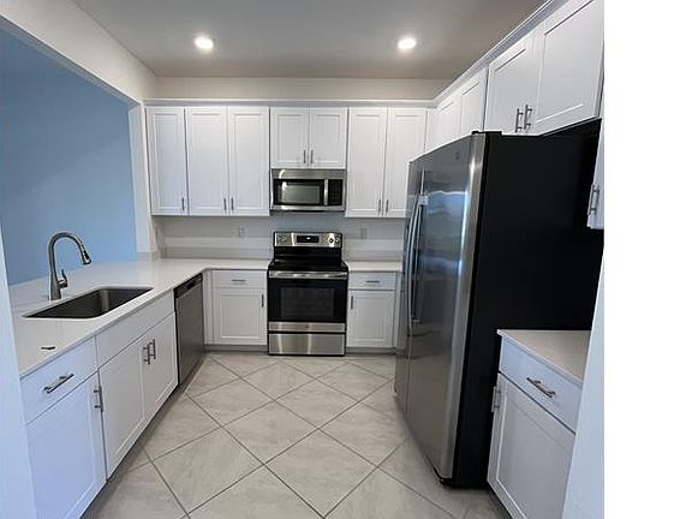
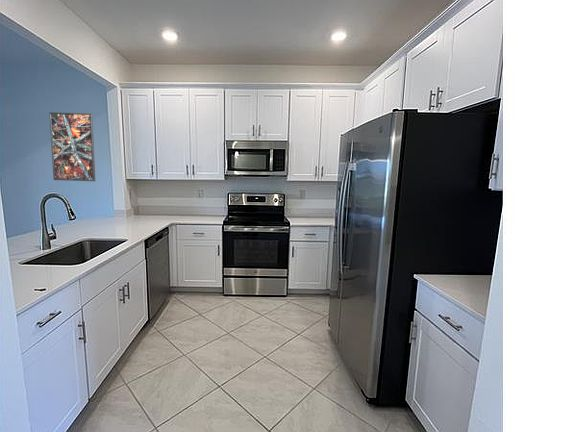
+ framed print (72, 147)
